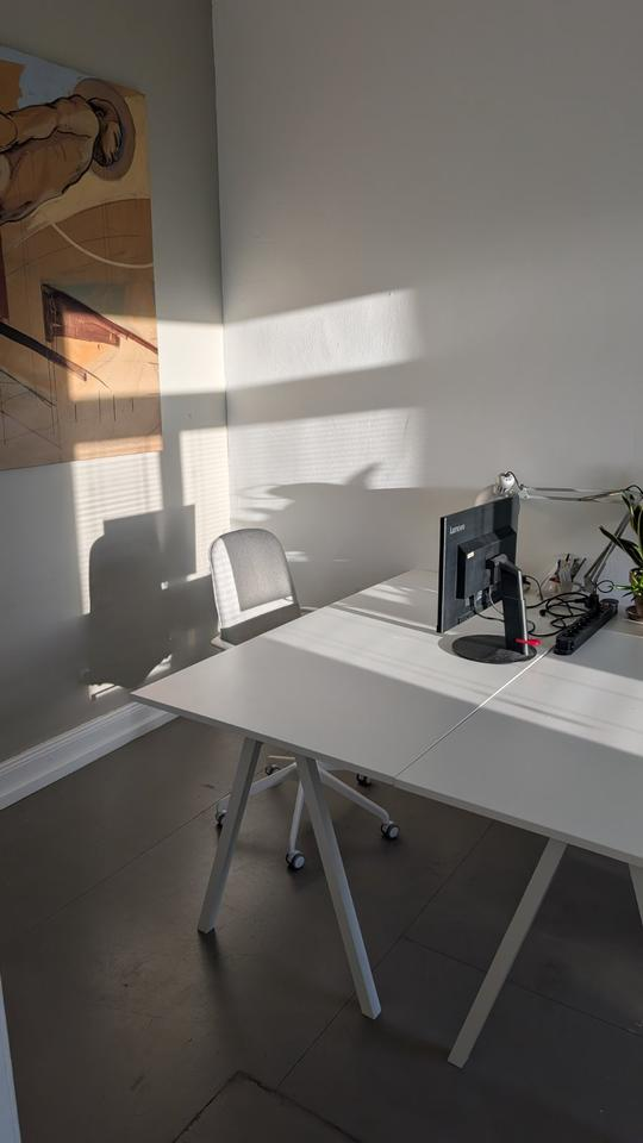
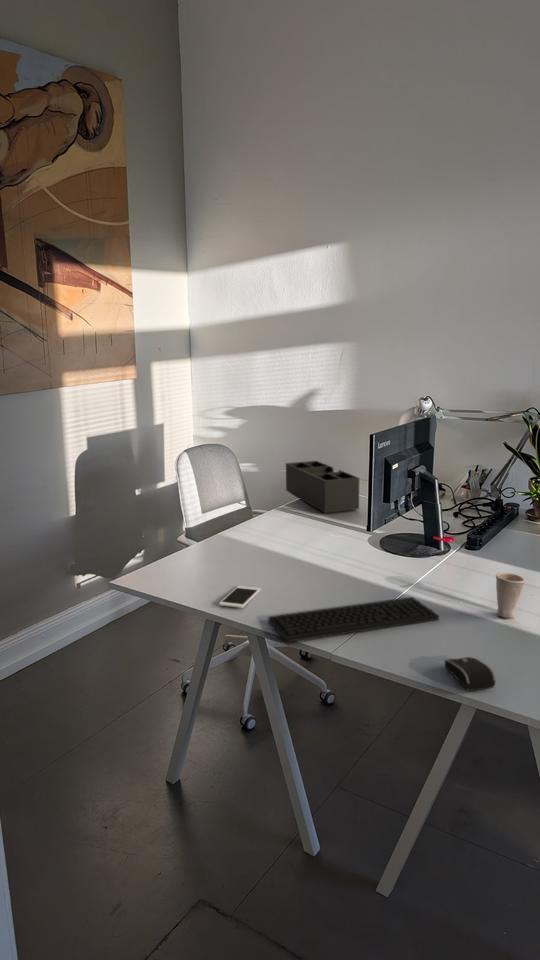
+ keyboard (353, 617)
+ cup (509, 595)
+ desk organizer (320, 485)
+ computer mouse (468, 670)
+ cell phone (240, 596)
